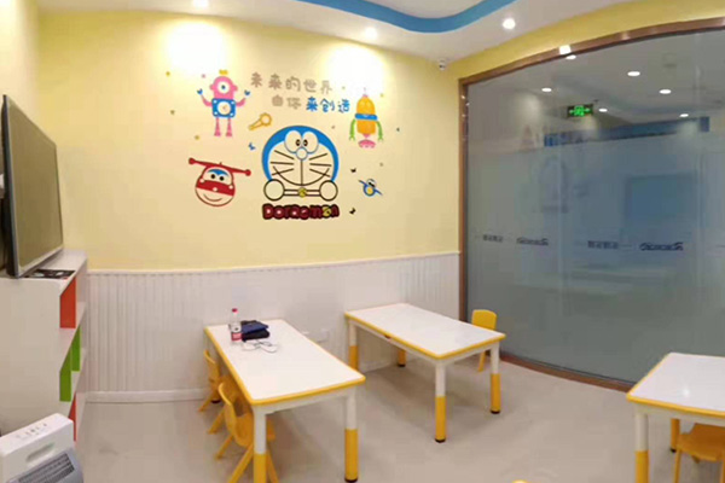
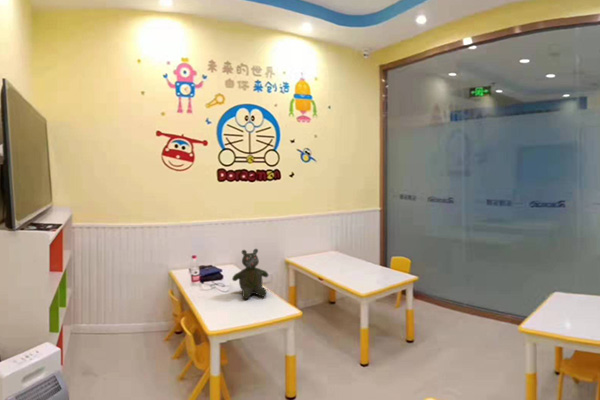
+ teddy bear (251, 272)
